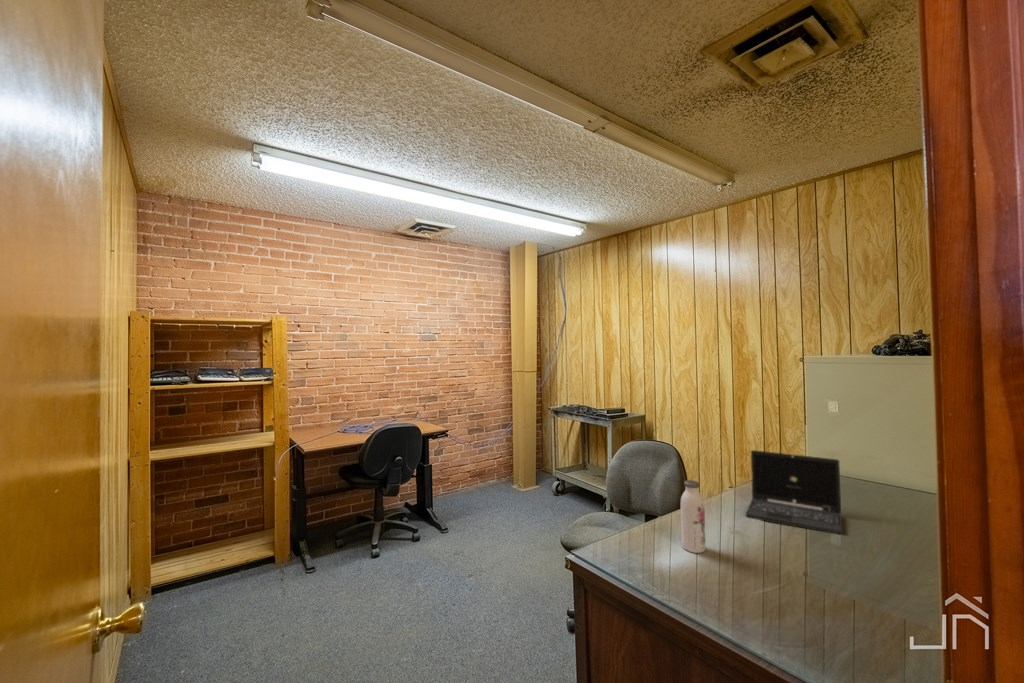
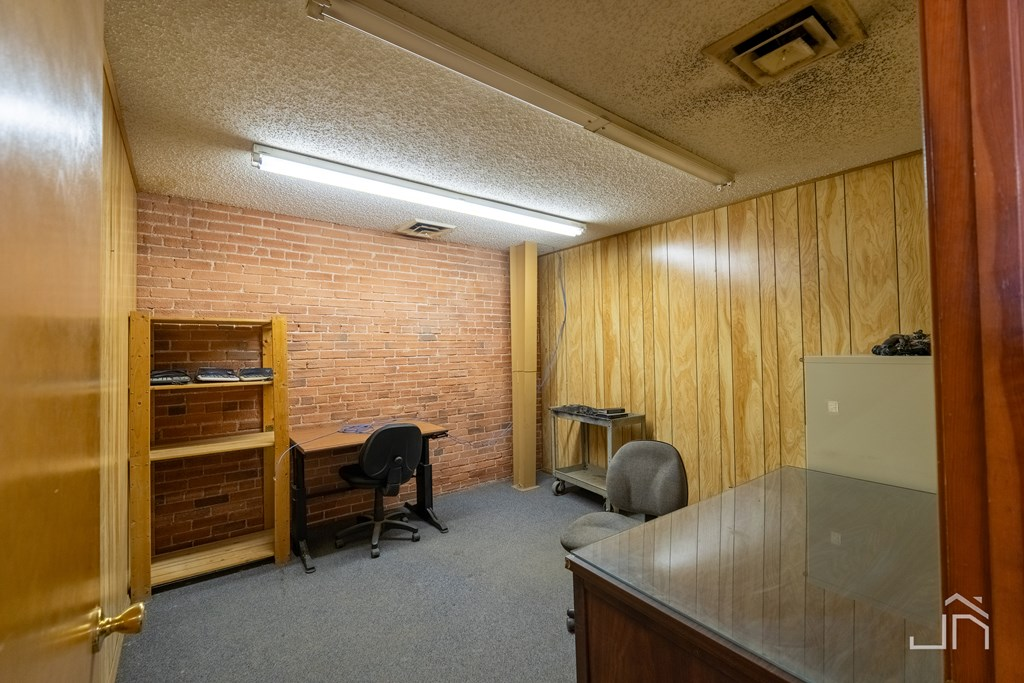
- water bottle (692, 514)
- laptop (792, 488)
